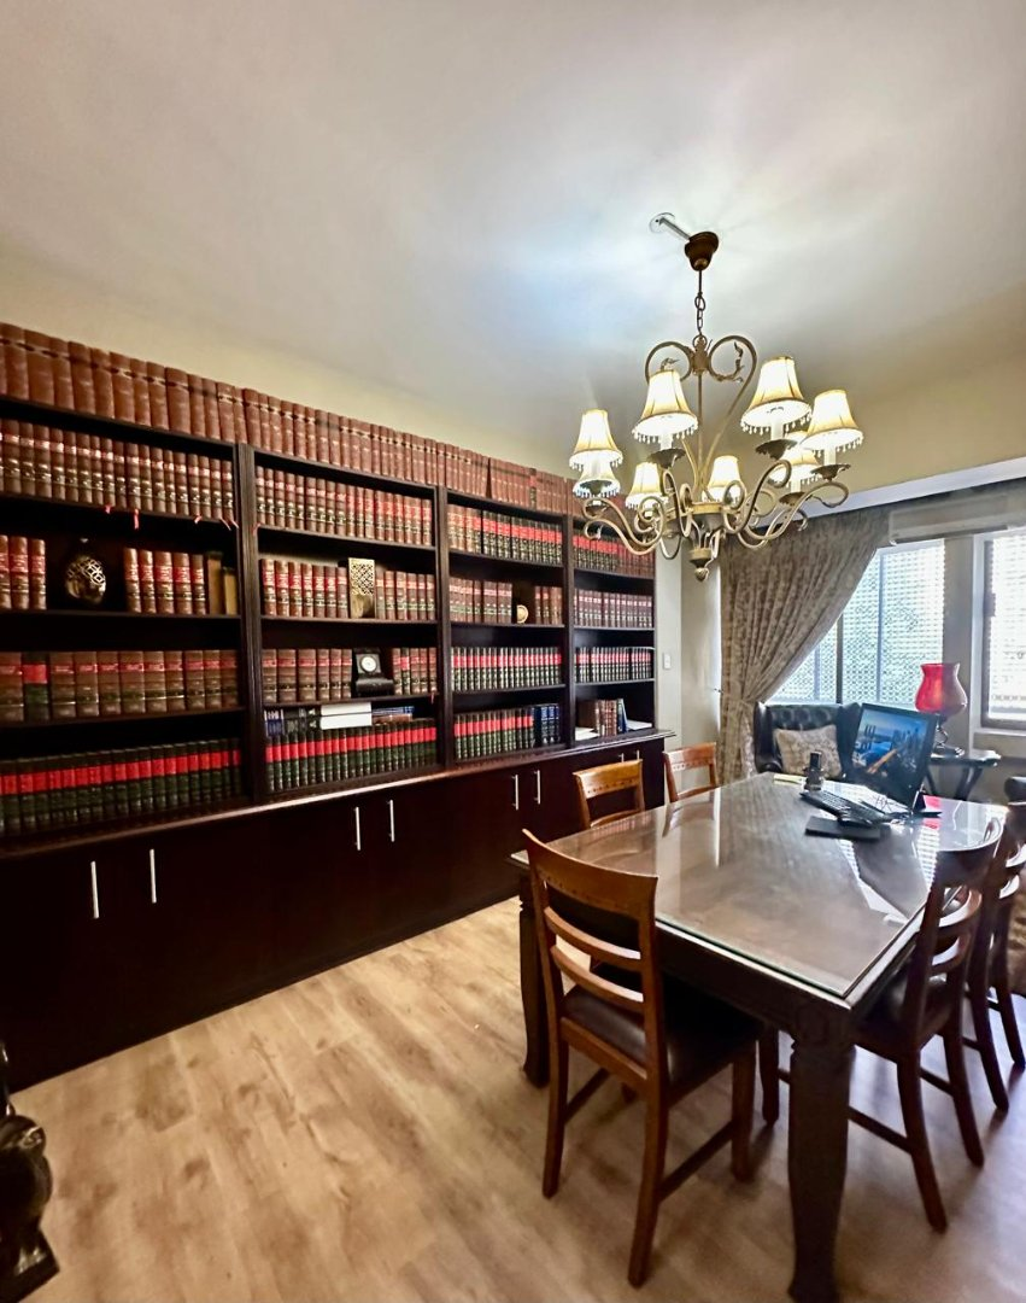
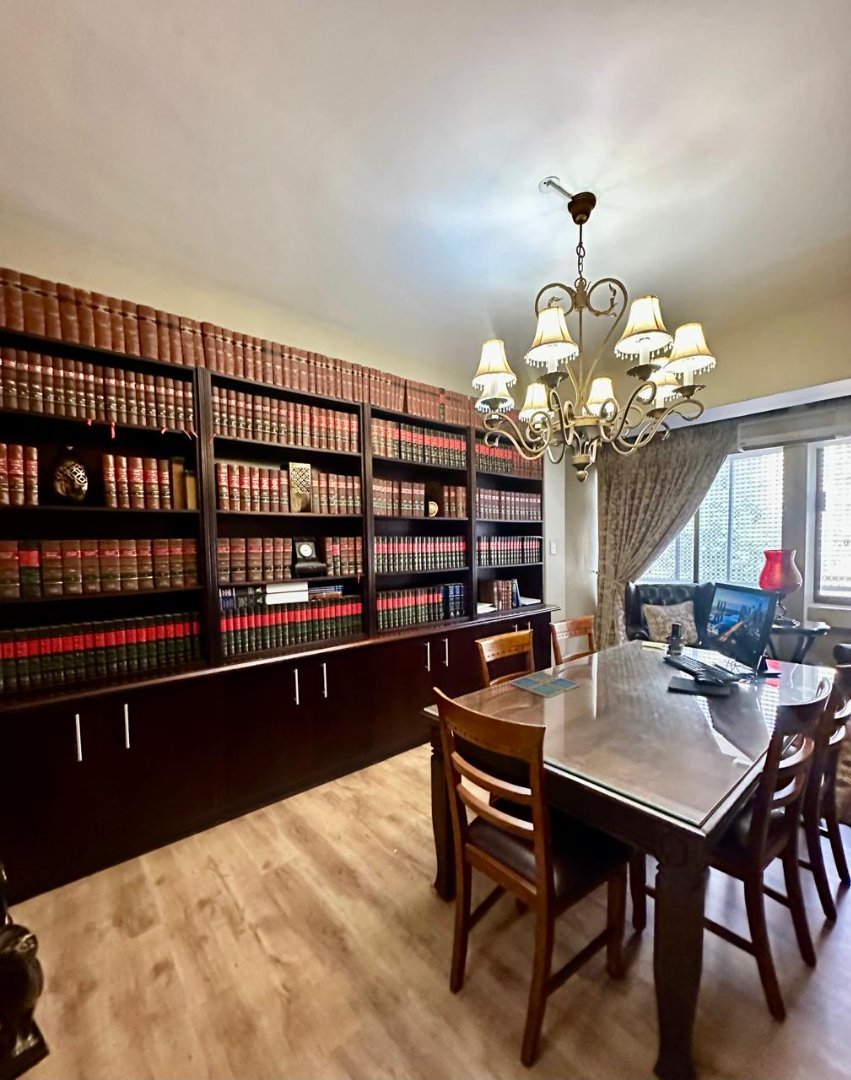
+ drink coaster (544, 683)
